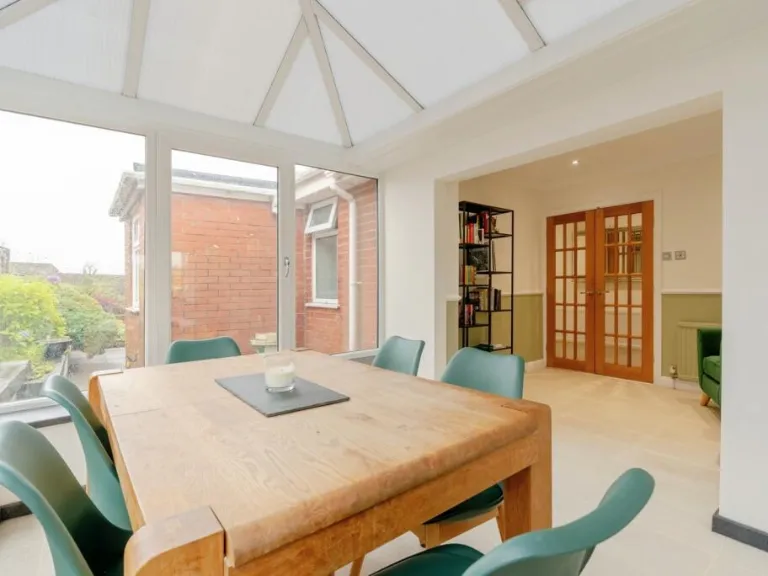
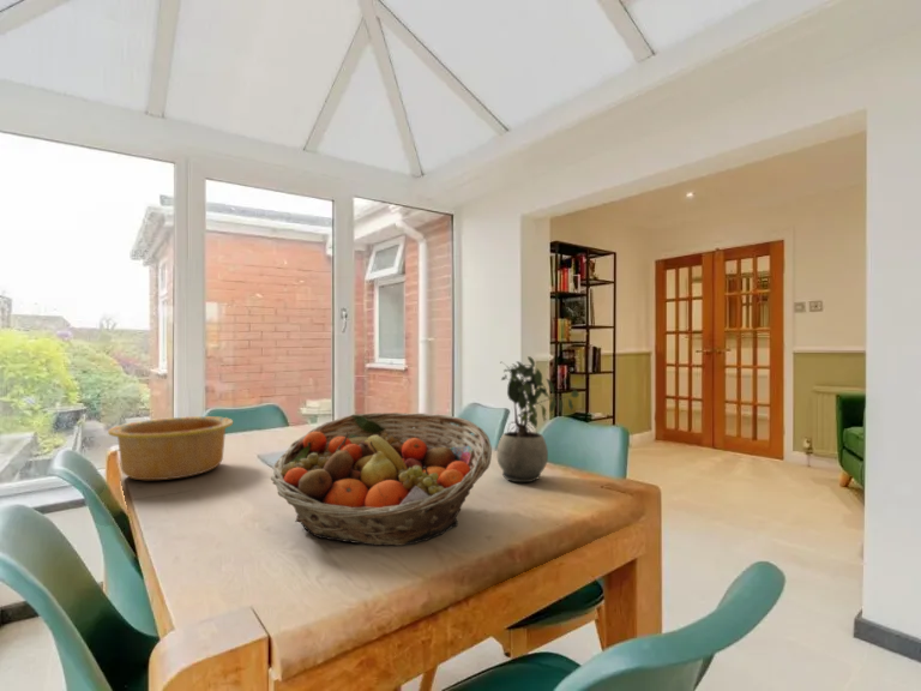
+ bowl (174, 447)
+ fruit basket (383, 469)
+ potted plant (532, 416)
